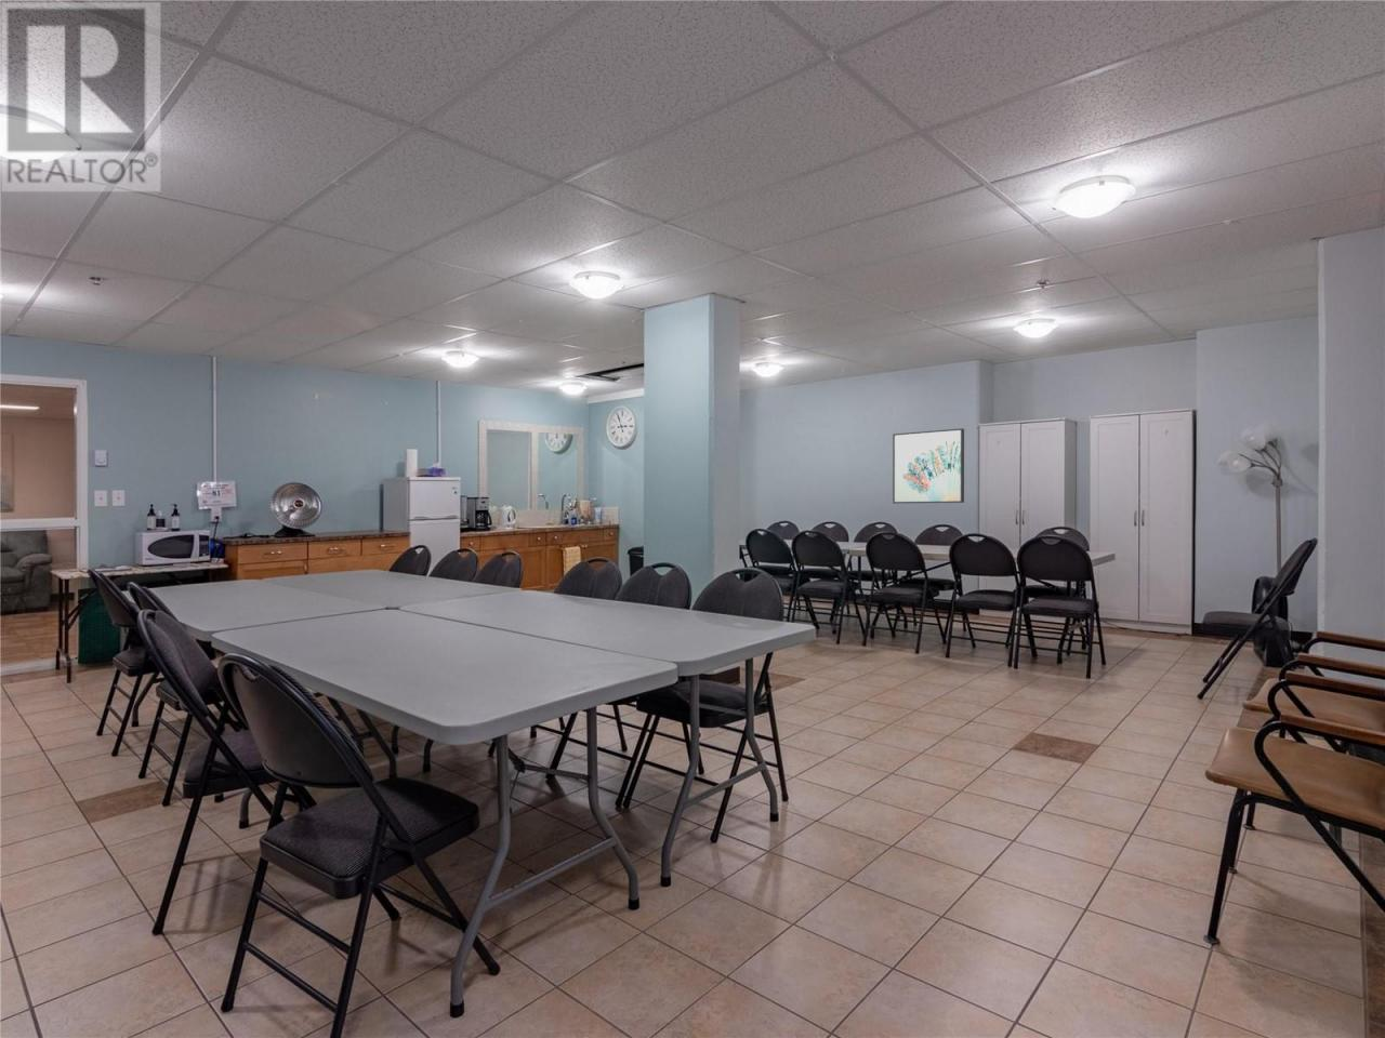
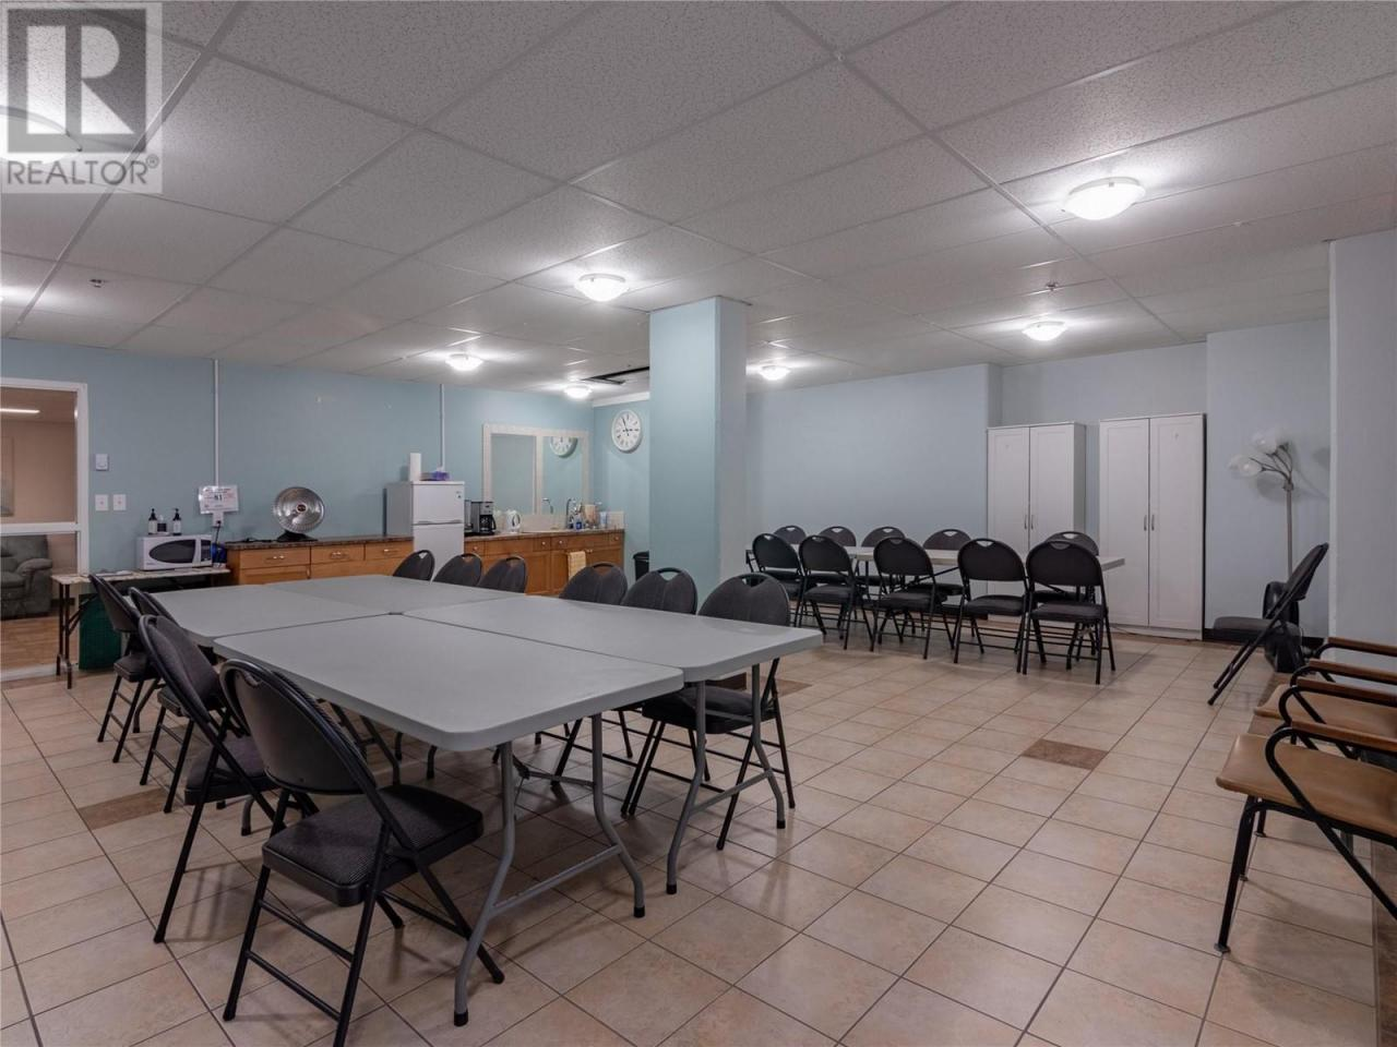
- wall art (927, 467)
